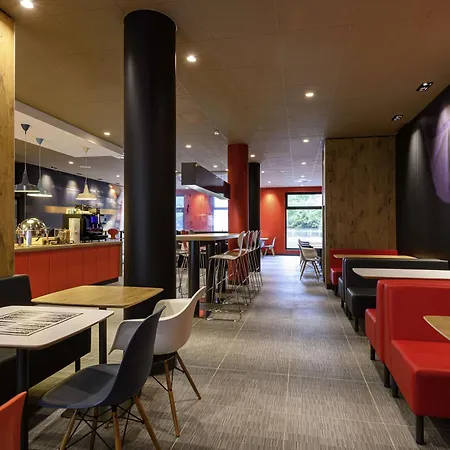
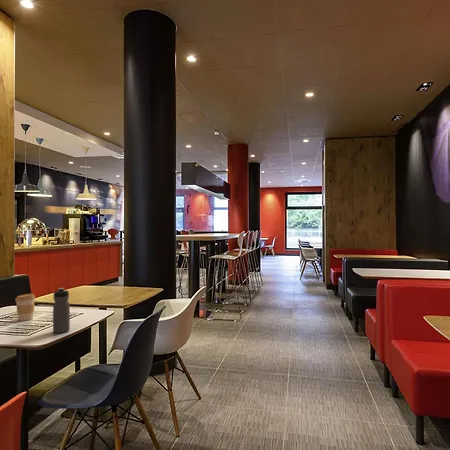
+ water bottle (61, 309)
+ coffee cup (25, 306)
